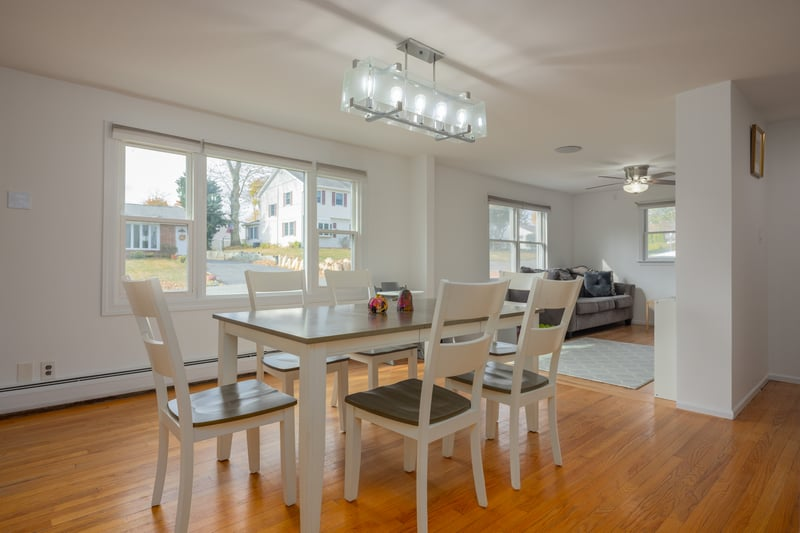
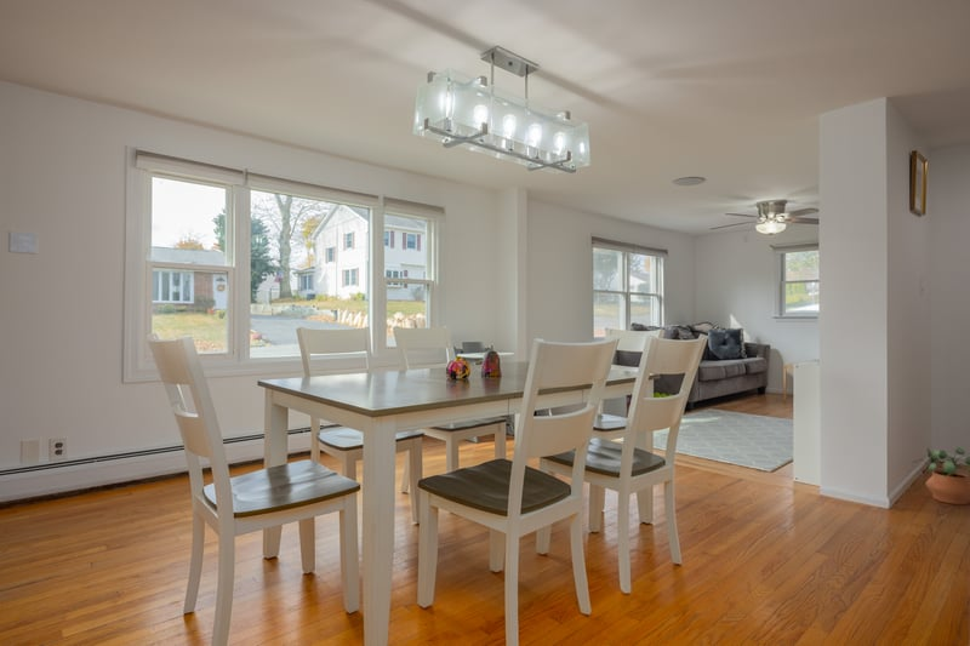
+ potted plant (943, 473)
